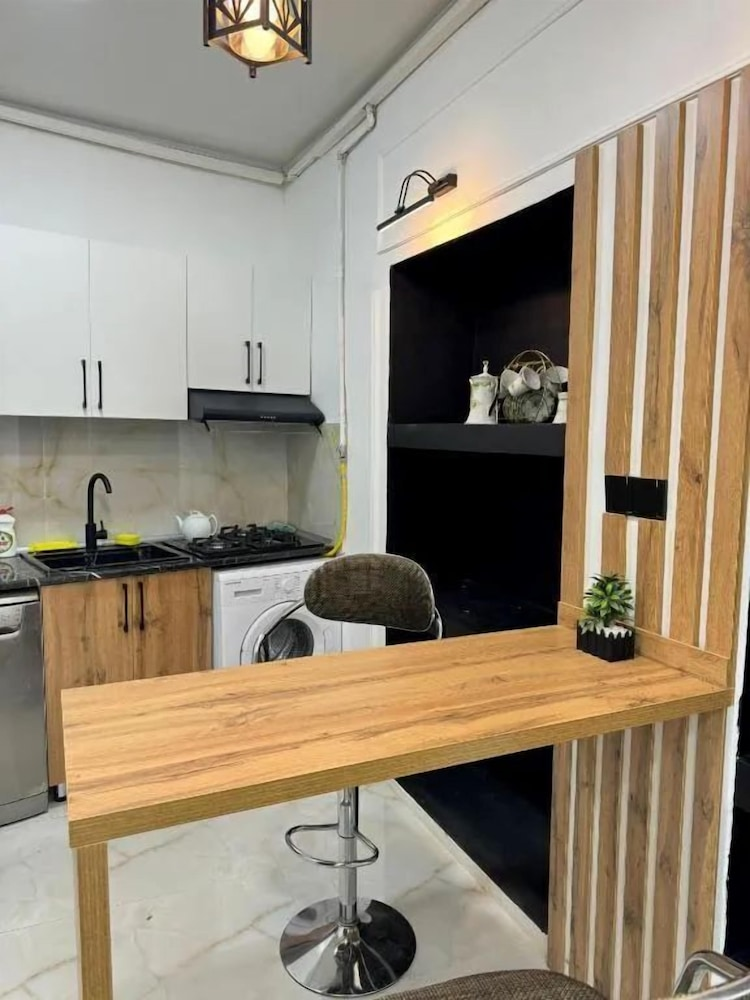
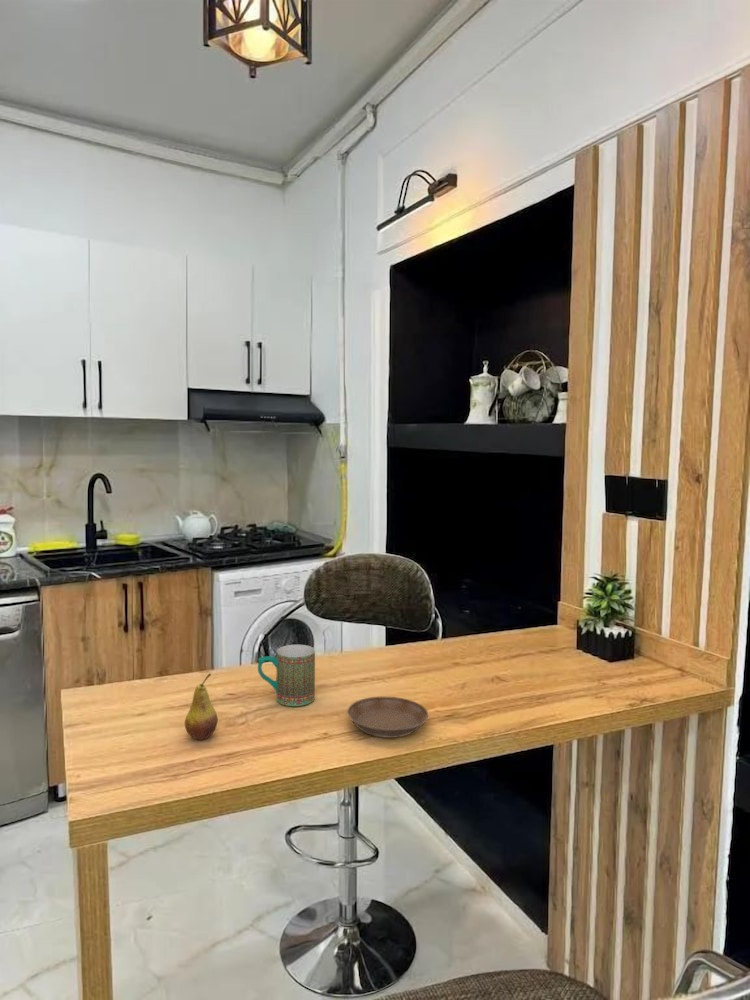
+ saucer (387, 718)
+ fruit (201, 703)
+ mug (286, 675)
